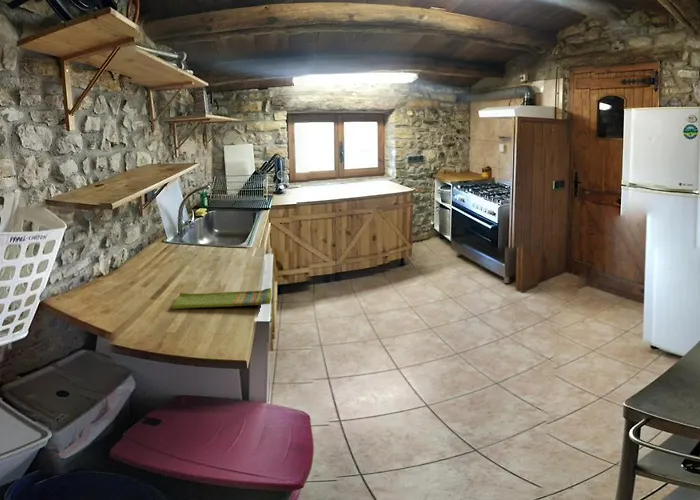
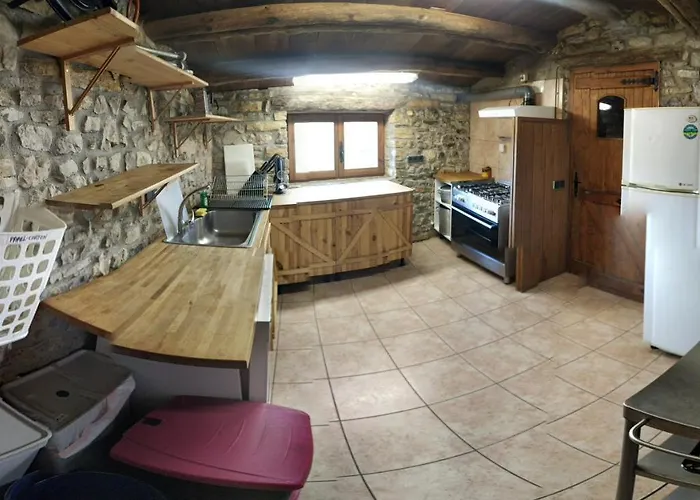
- dish towel (224, 298)
